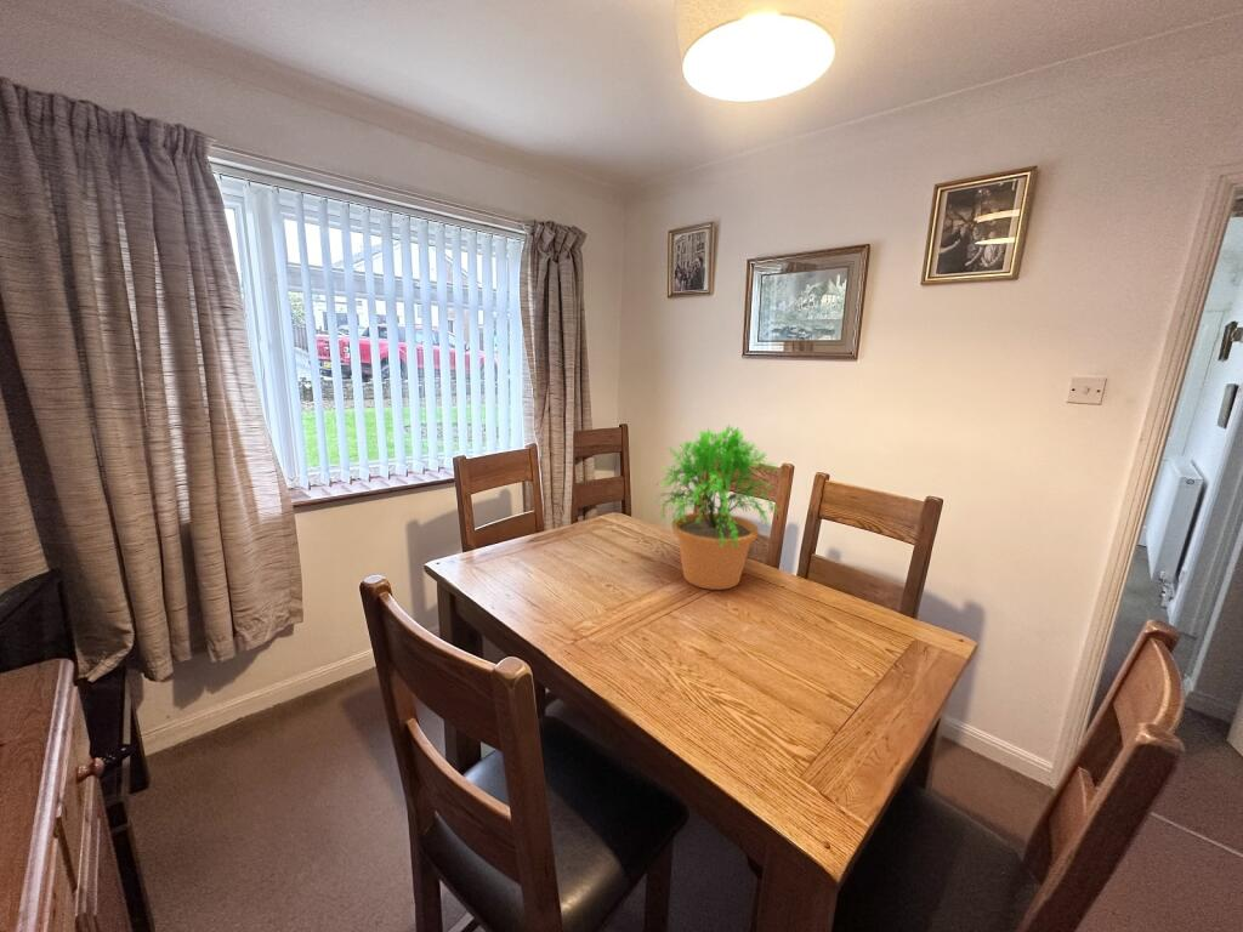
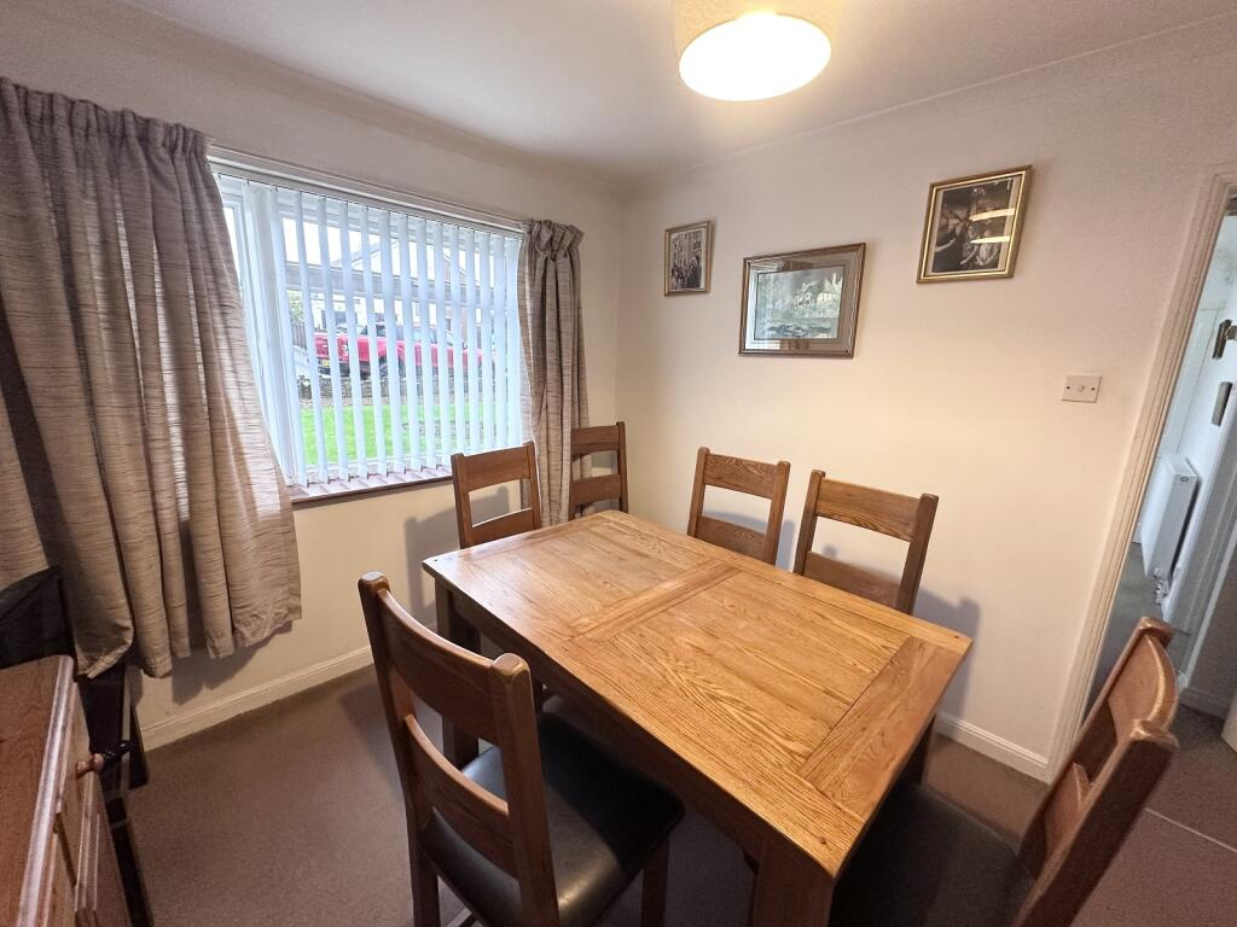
- potted plant (714, 504)
